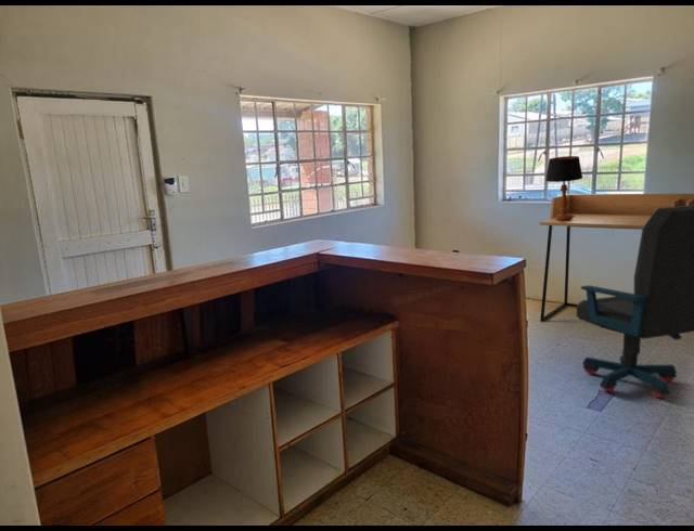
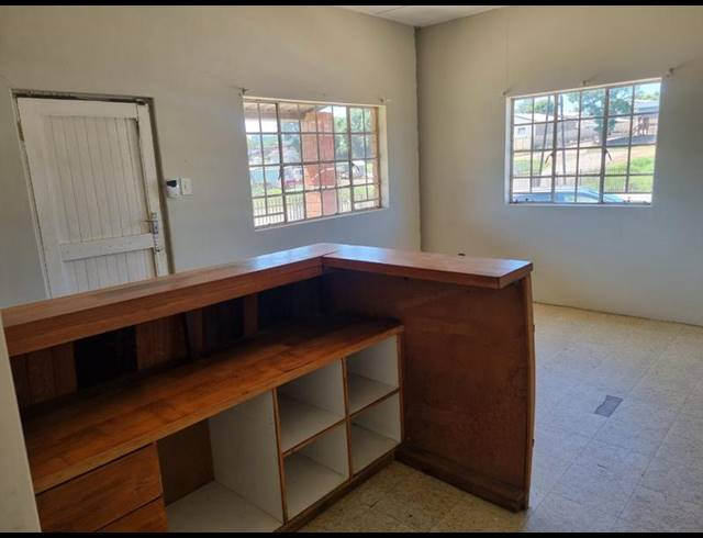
- desk (628, 228)
- chair (642, 298)
- table lamp (565, 189)
